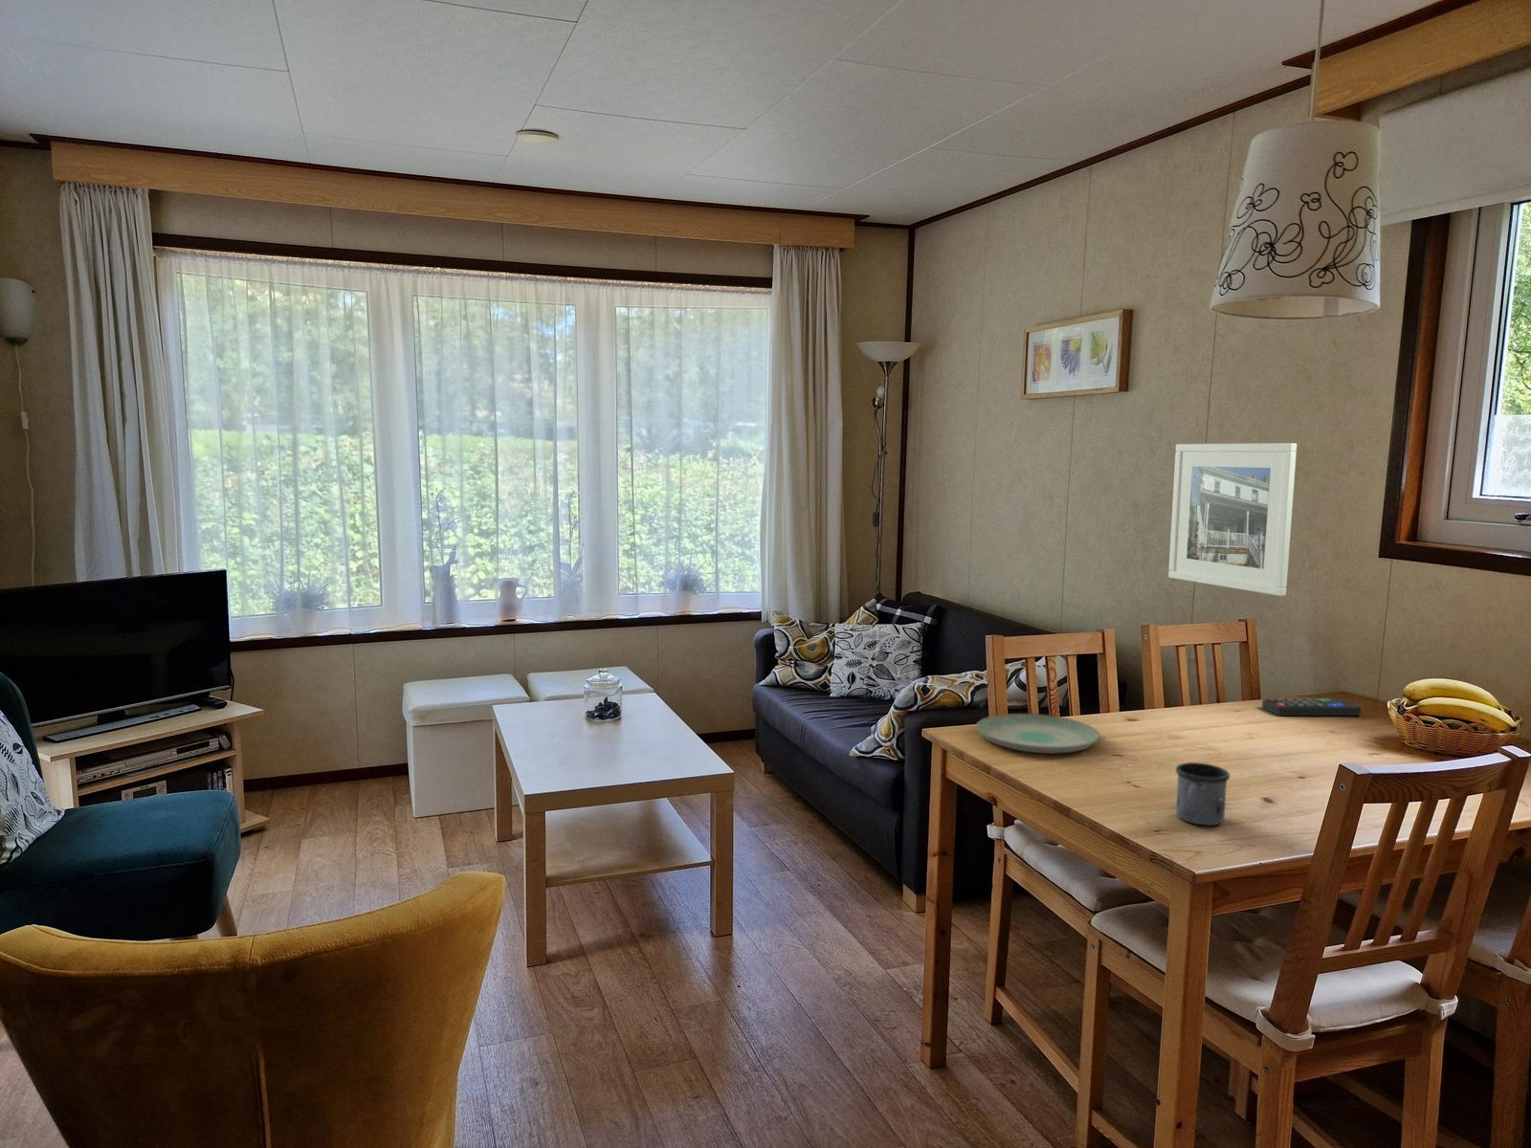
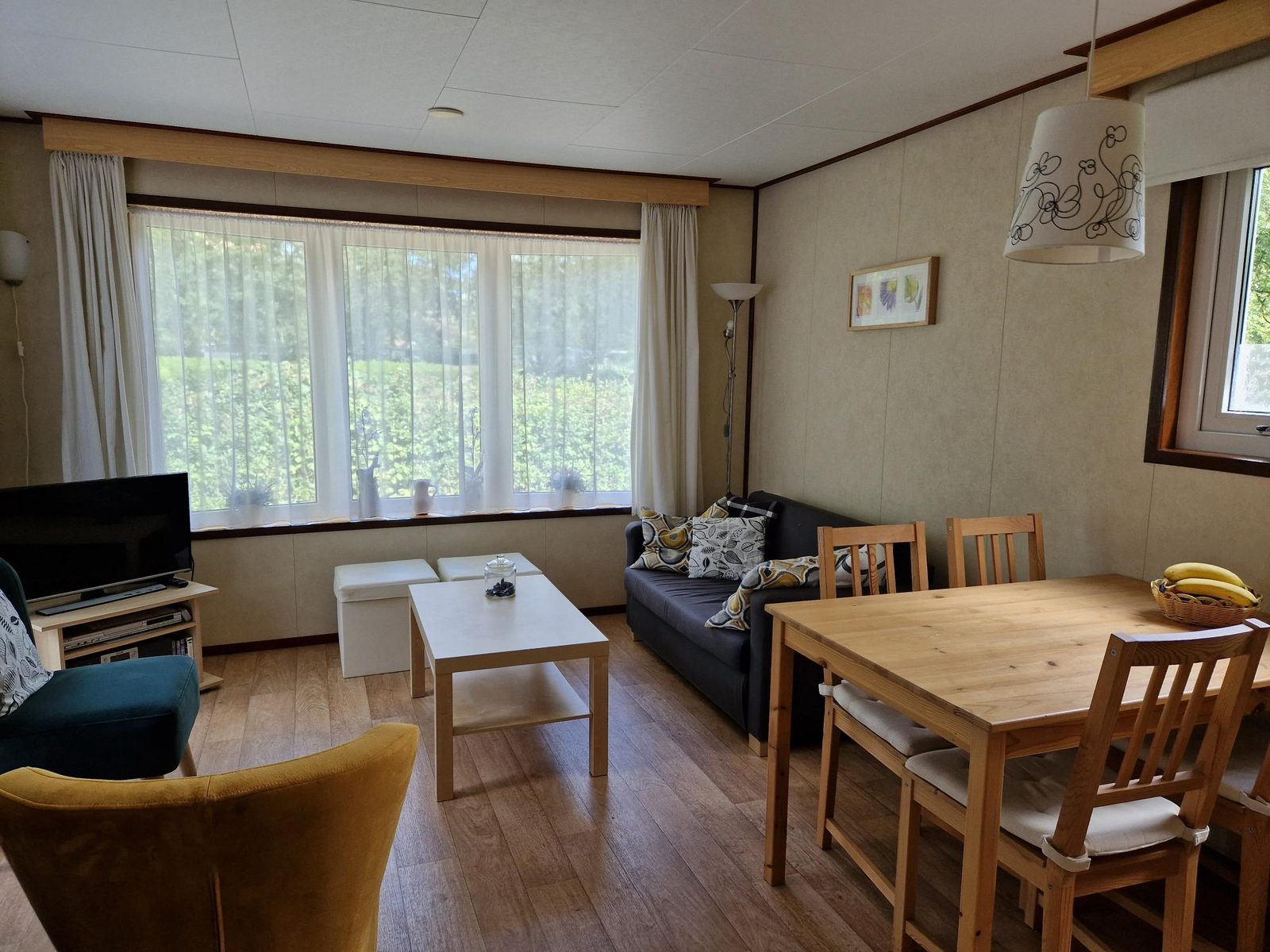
- plate (1037, 733)
- remote control (1310, 705)
- mug (1199, 796)
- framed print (1227, 515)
